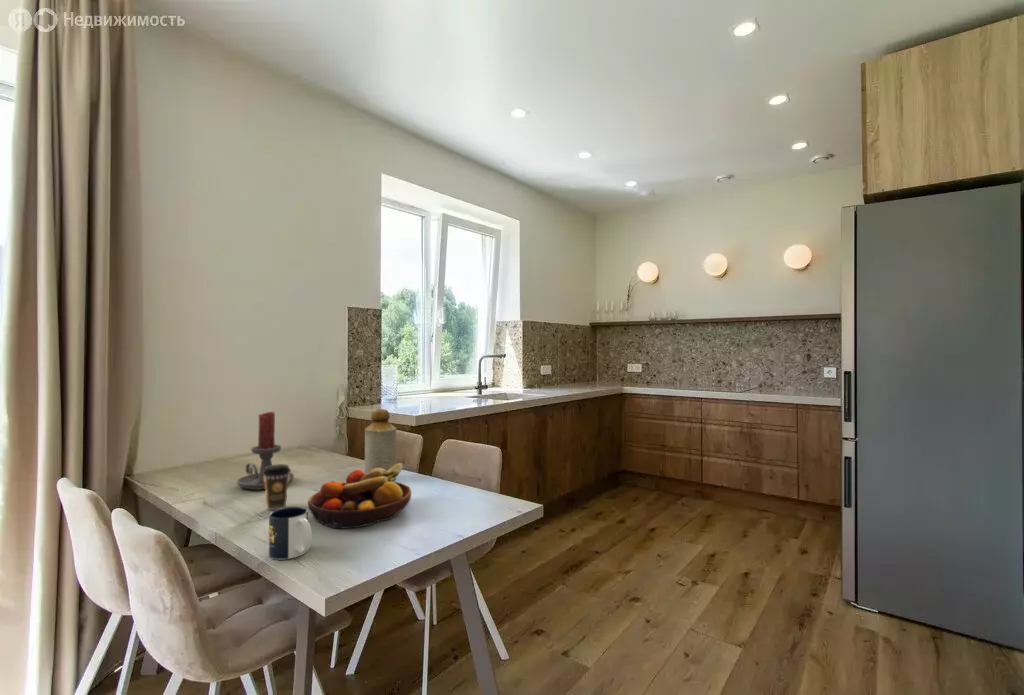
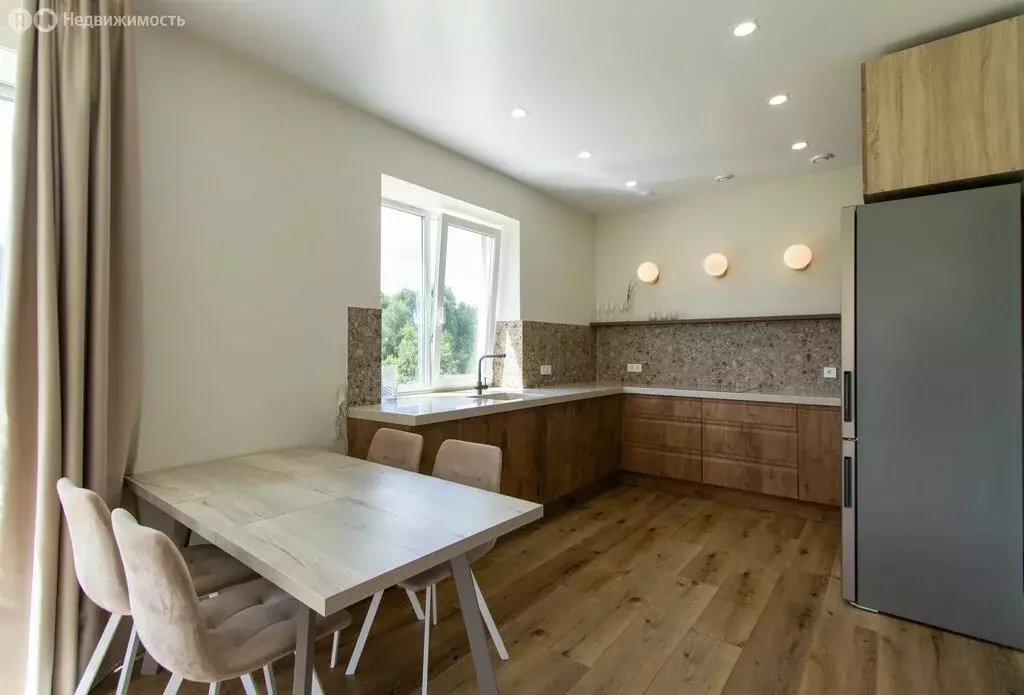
- candle holder (262, 447)
- coffee cup (276, 486)
- mug (293, 533)
- bottle (380, 444)
- fruit bowl (361, 490)
